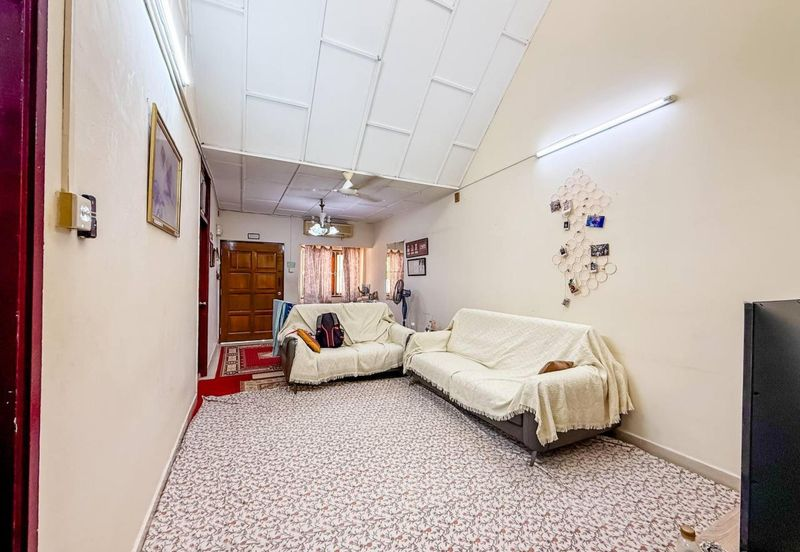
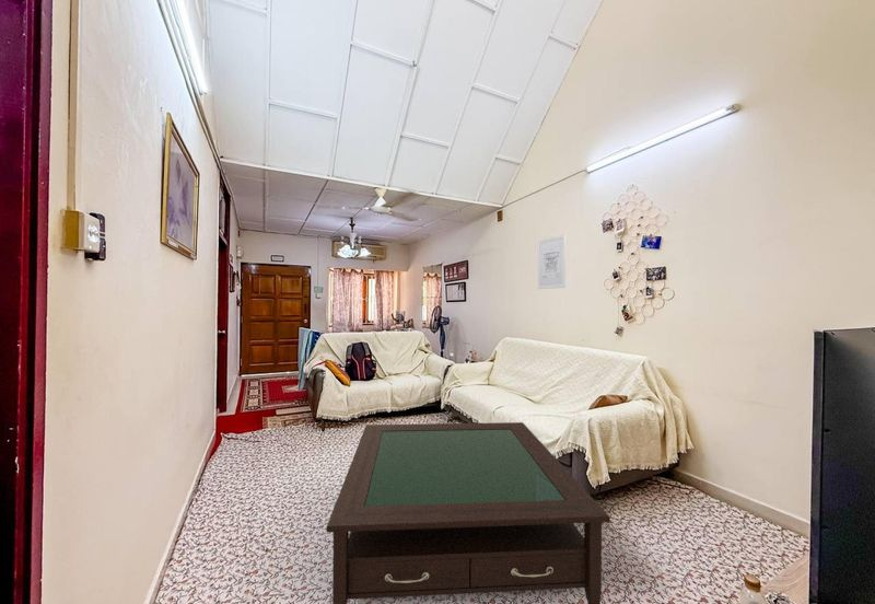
+ coffee table (454, 497)
+ wall art (550, 263)
